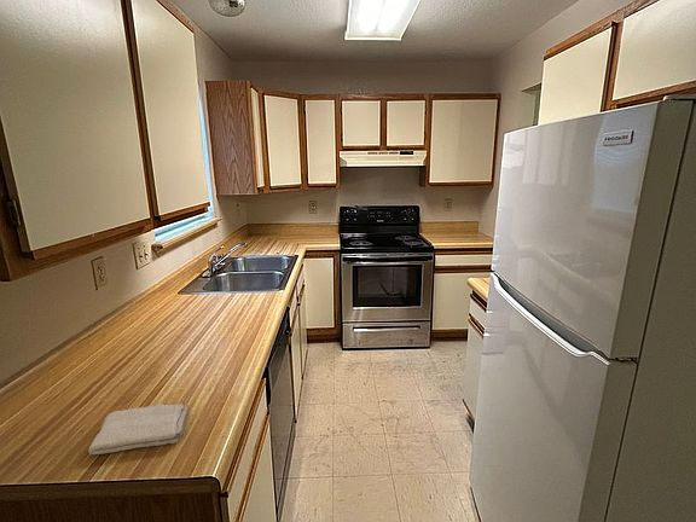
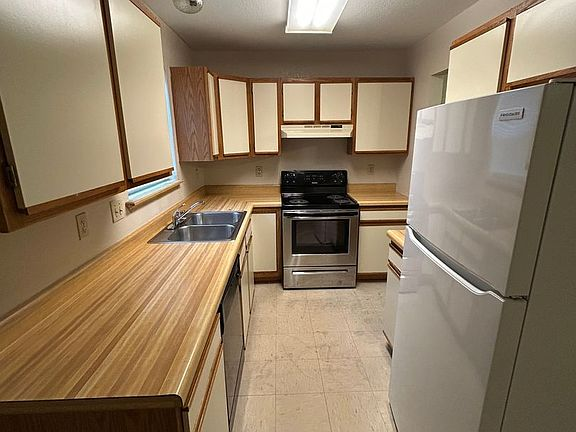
- washcloth (141, 427)
